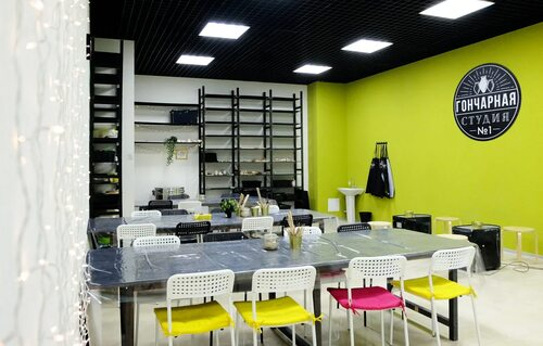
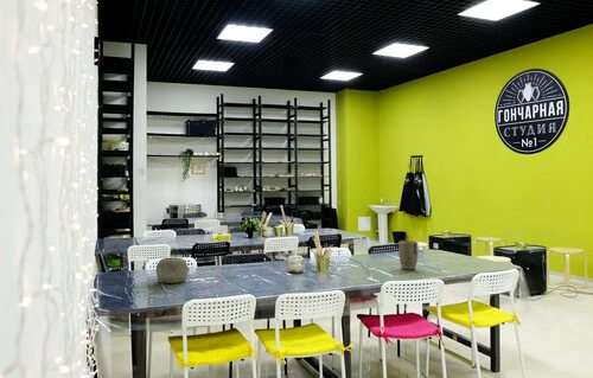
+ ceramic pot (172, 269)
+ plant pot (408, 255)
